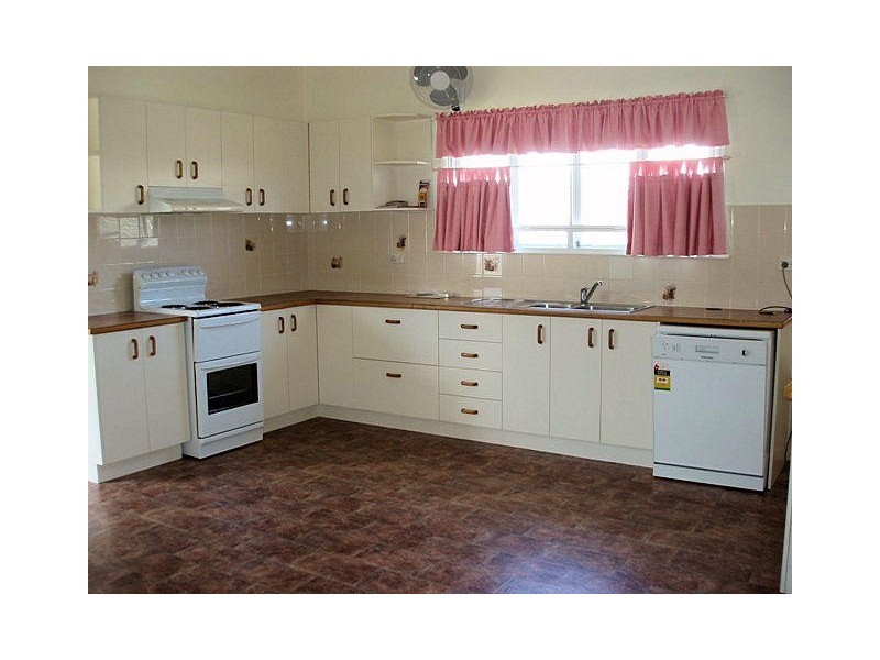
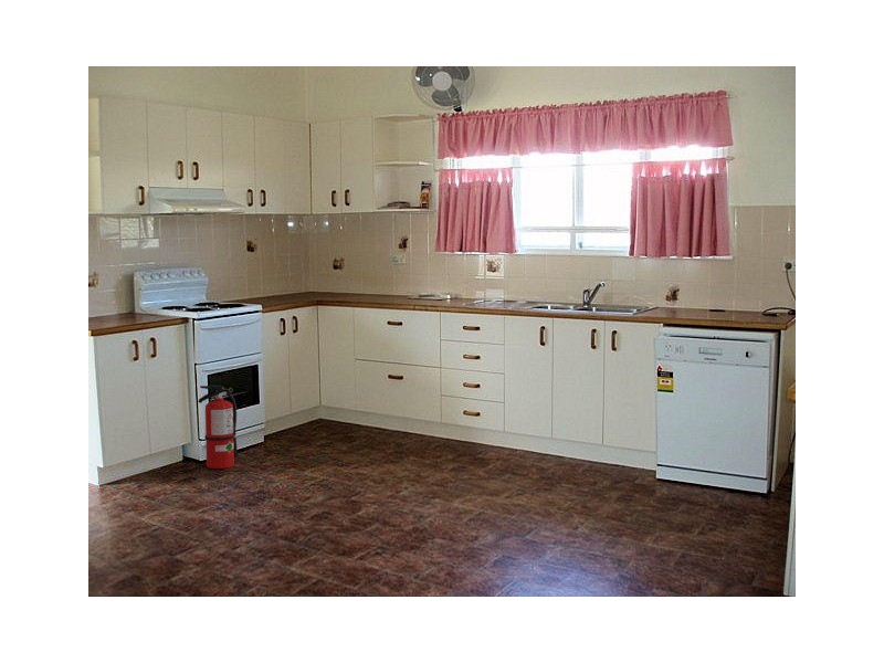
+ fire extinguisher (221, 425)
